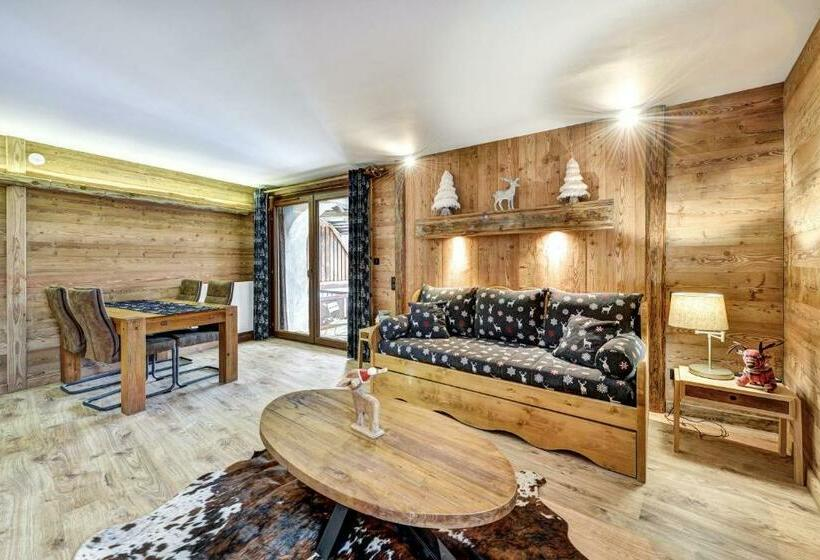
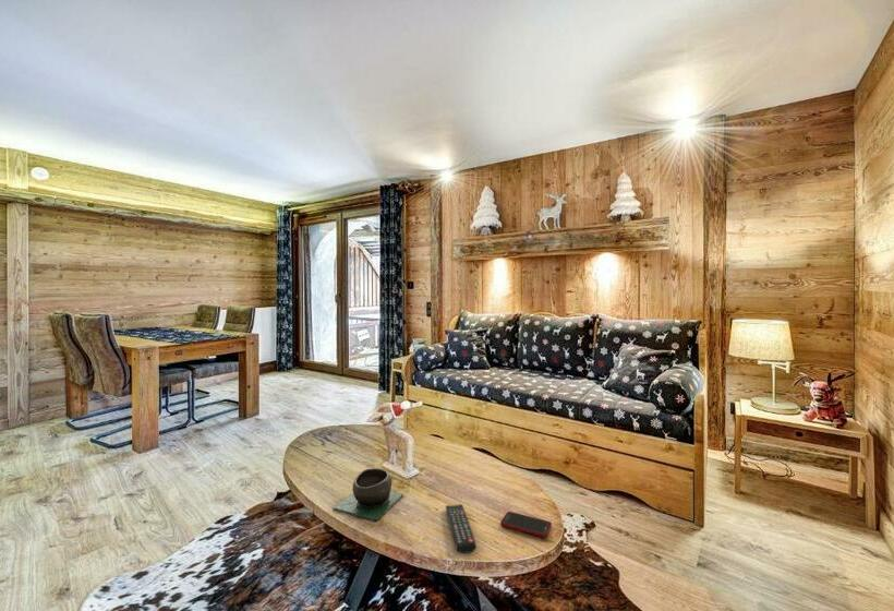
+ cell phone (525, 524)
+ bowl (369, 489)
+ remote control (459, 525)
